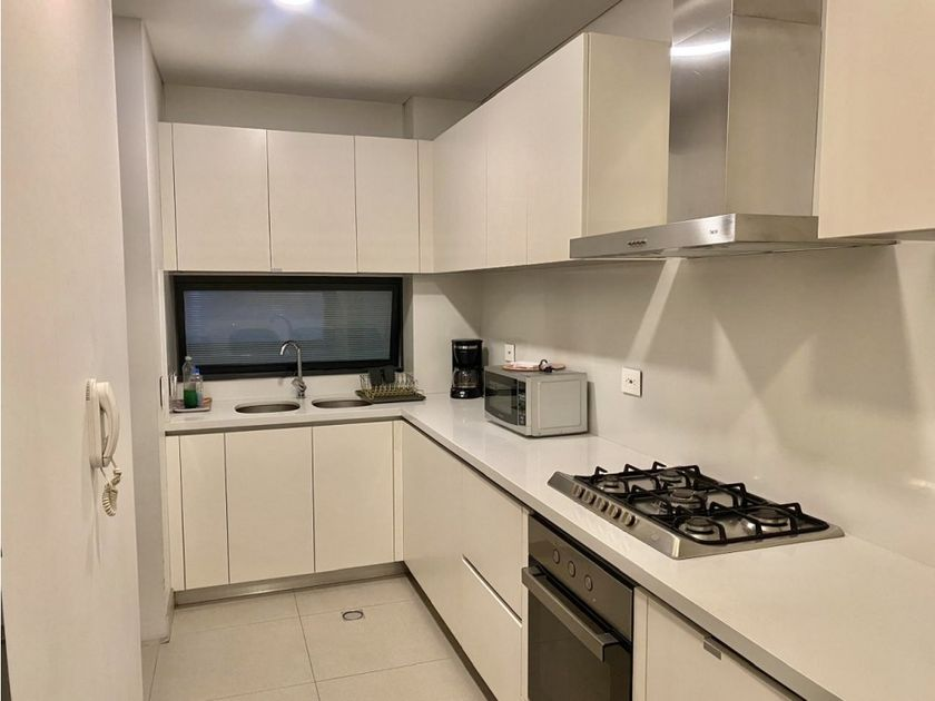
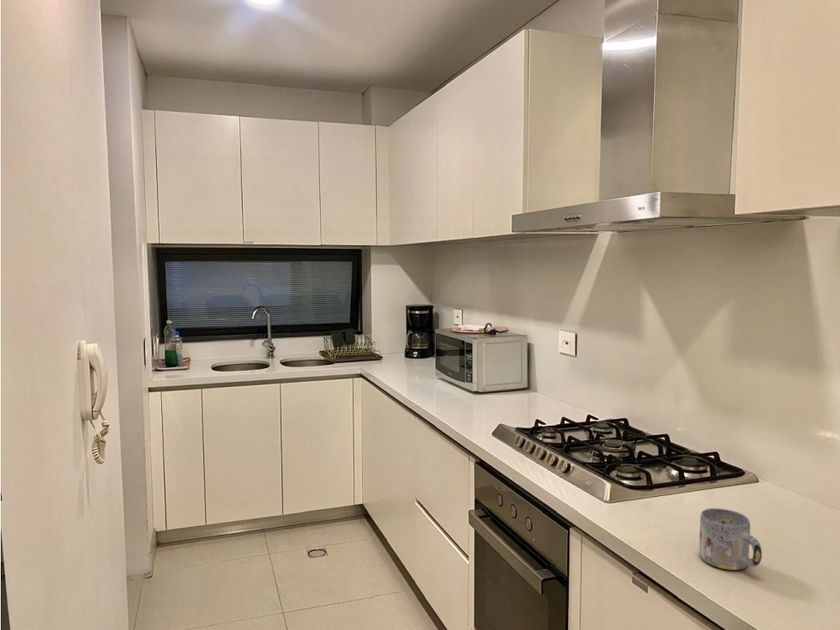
+ mug (732, 541)
